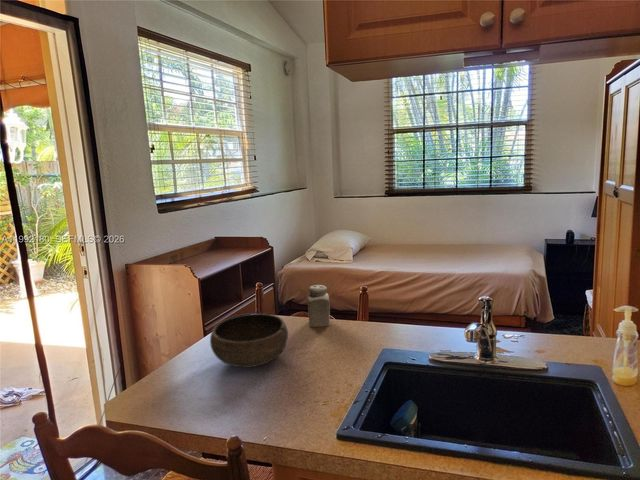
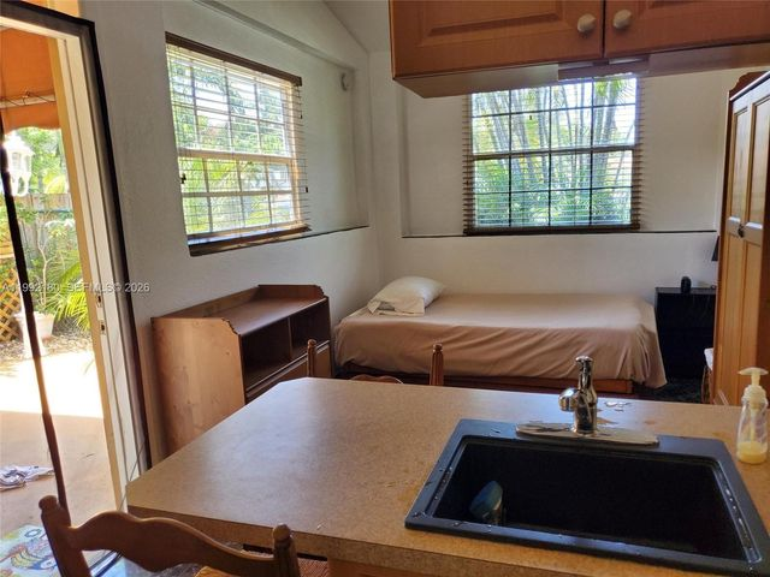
- salt shaker (318, 304)
- bowl (250, 342)
